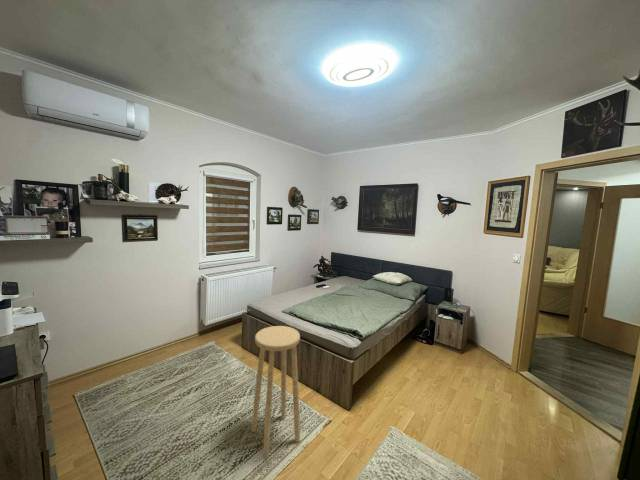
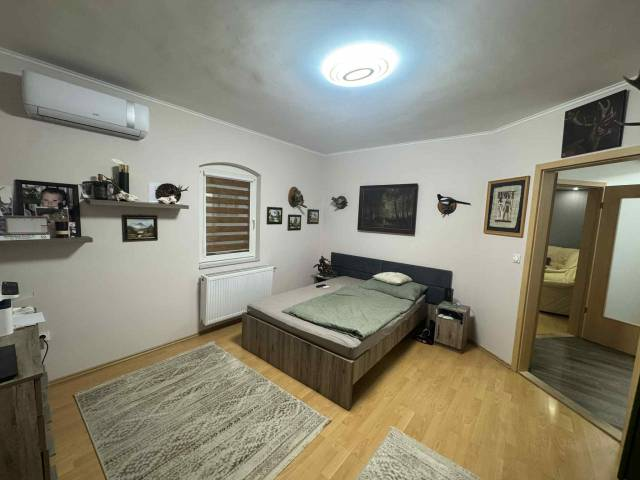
- stool (272, 386)
